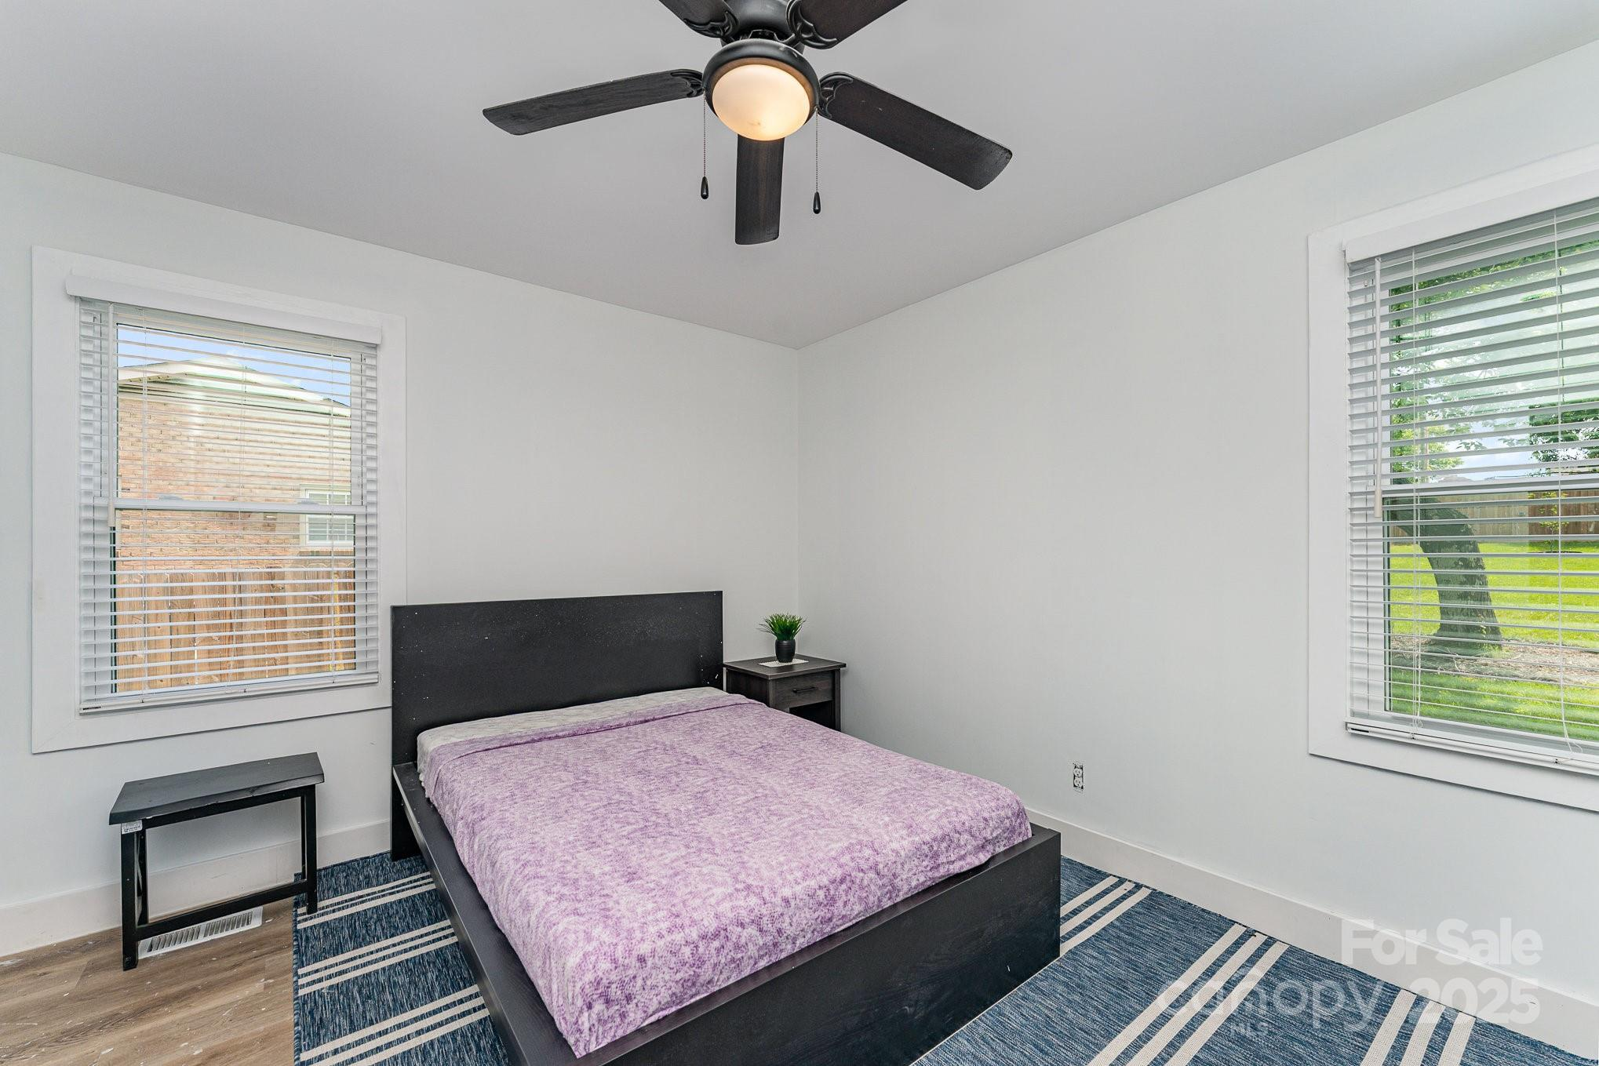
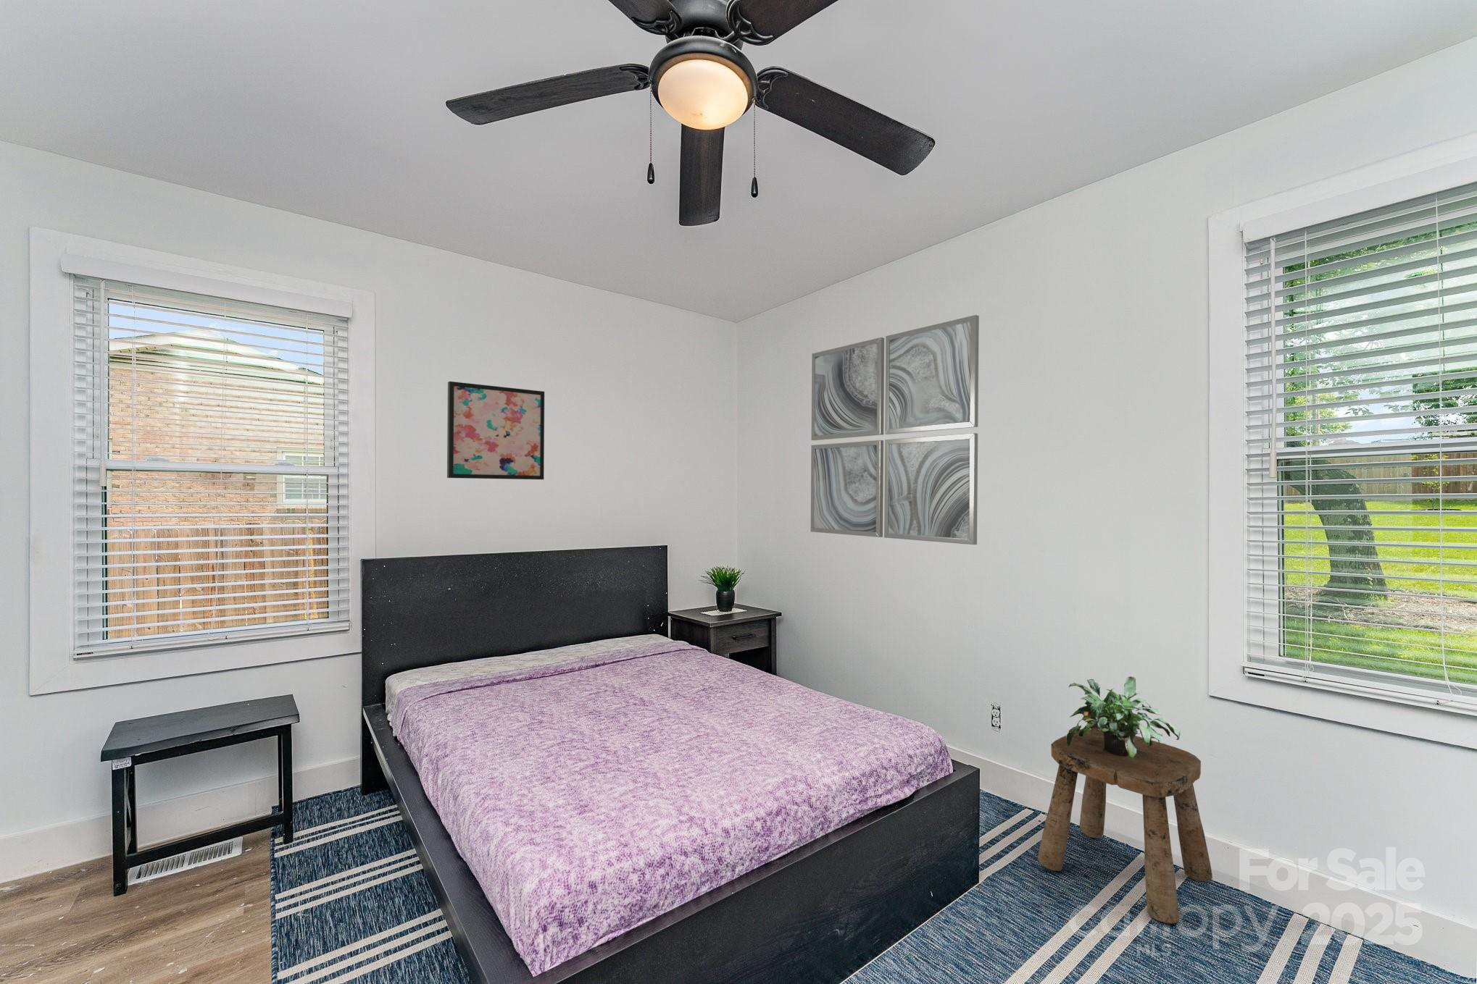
+ potted plant (1121, 715)
+ wall art (497, 433)
+ wall art (882, 435)
+ stool (1106, 806)
